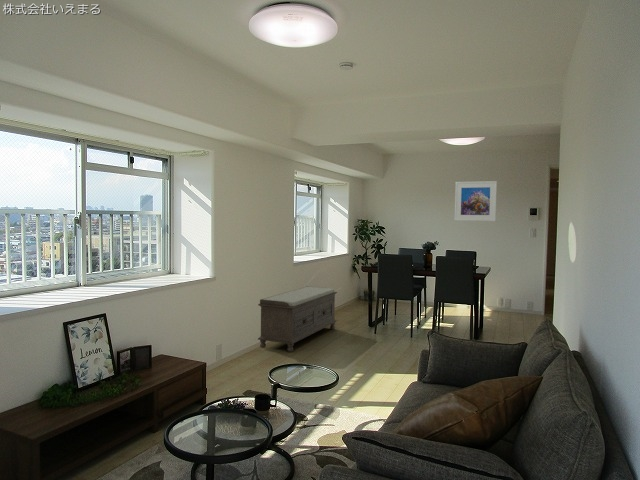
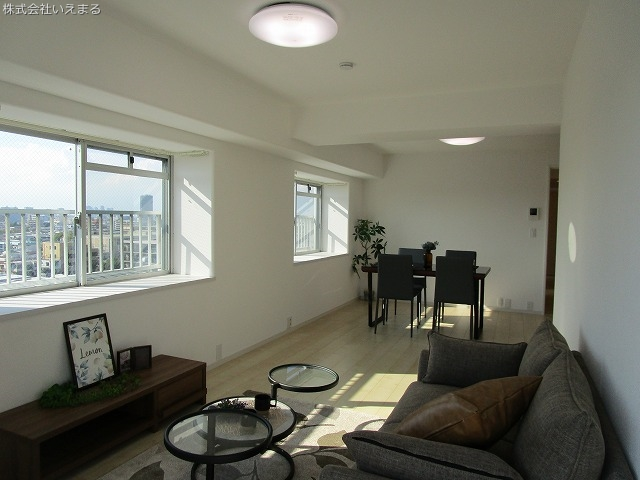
- bench (300, 315)
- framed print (475, 201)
